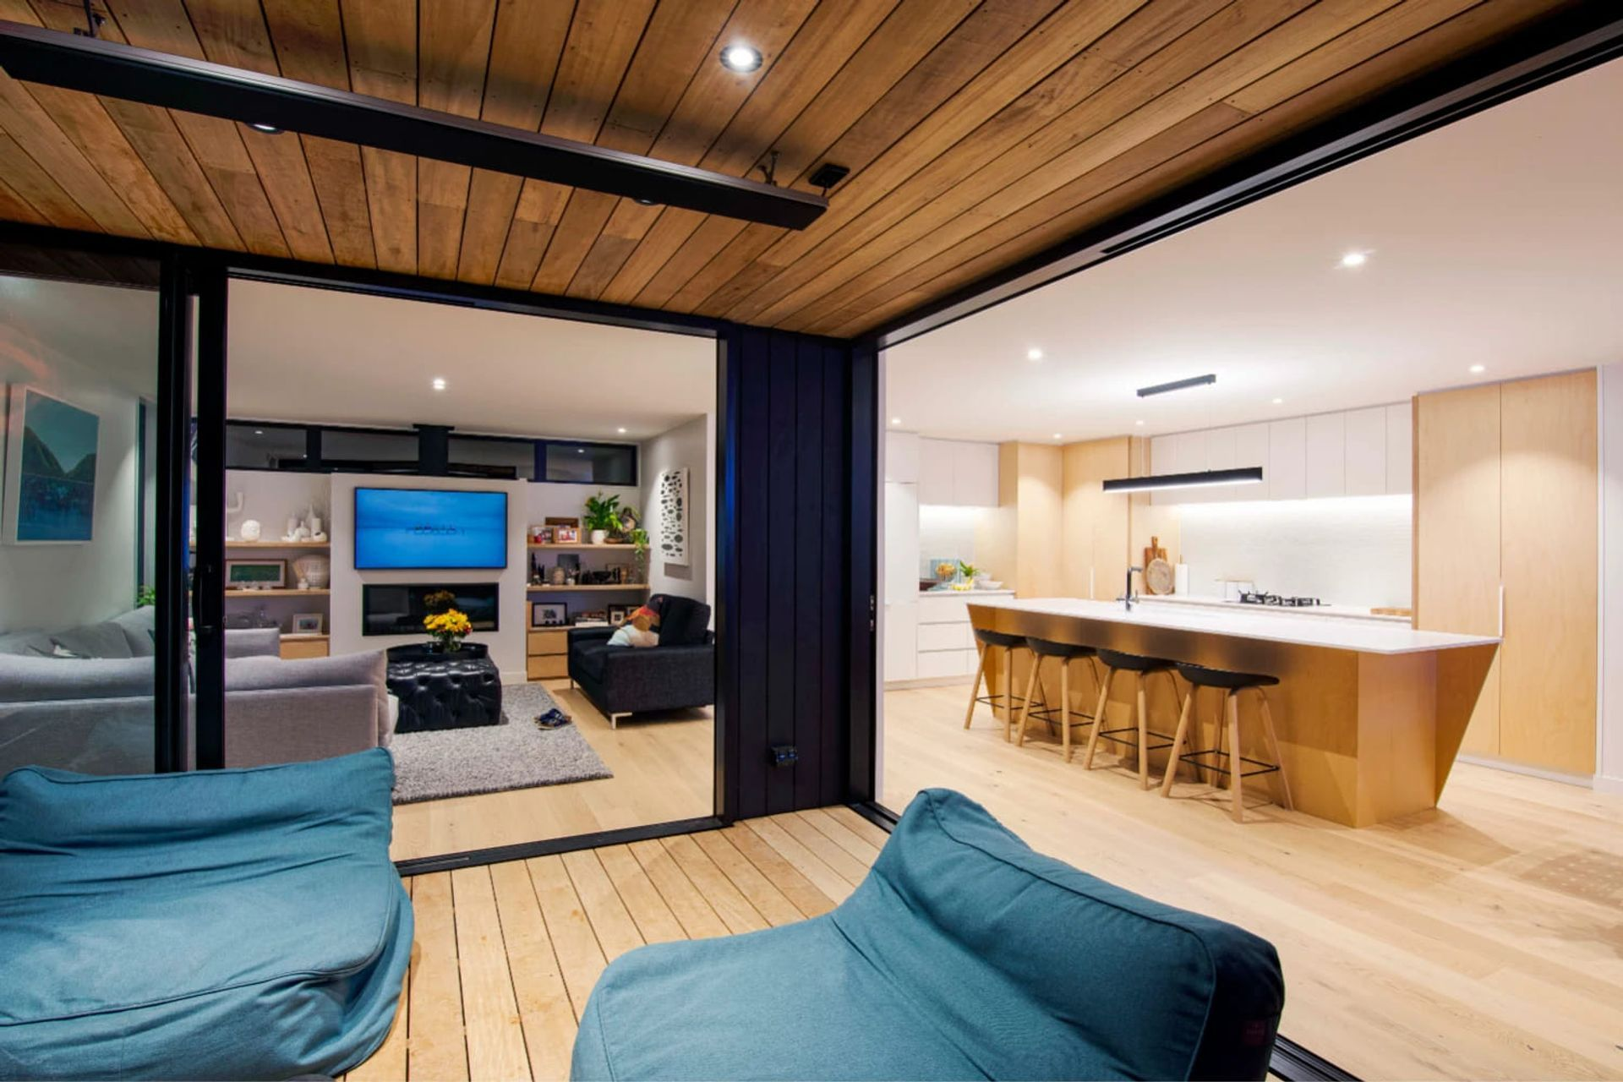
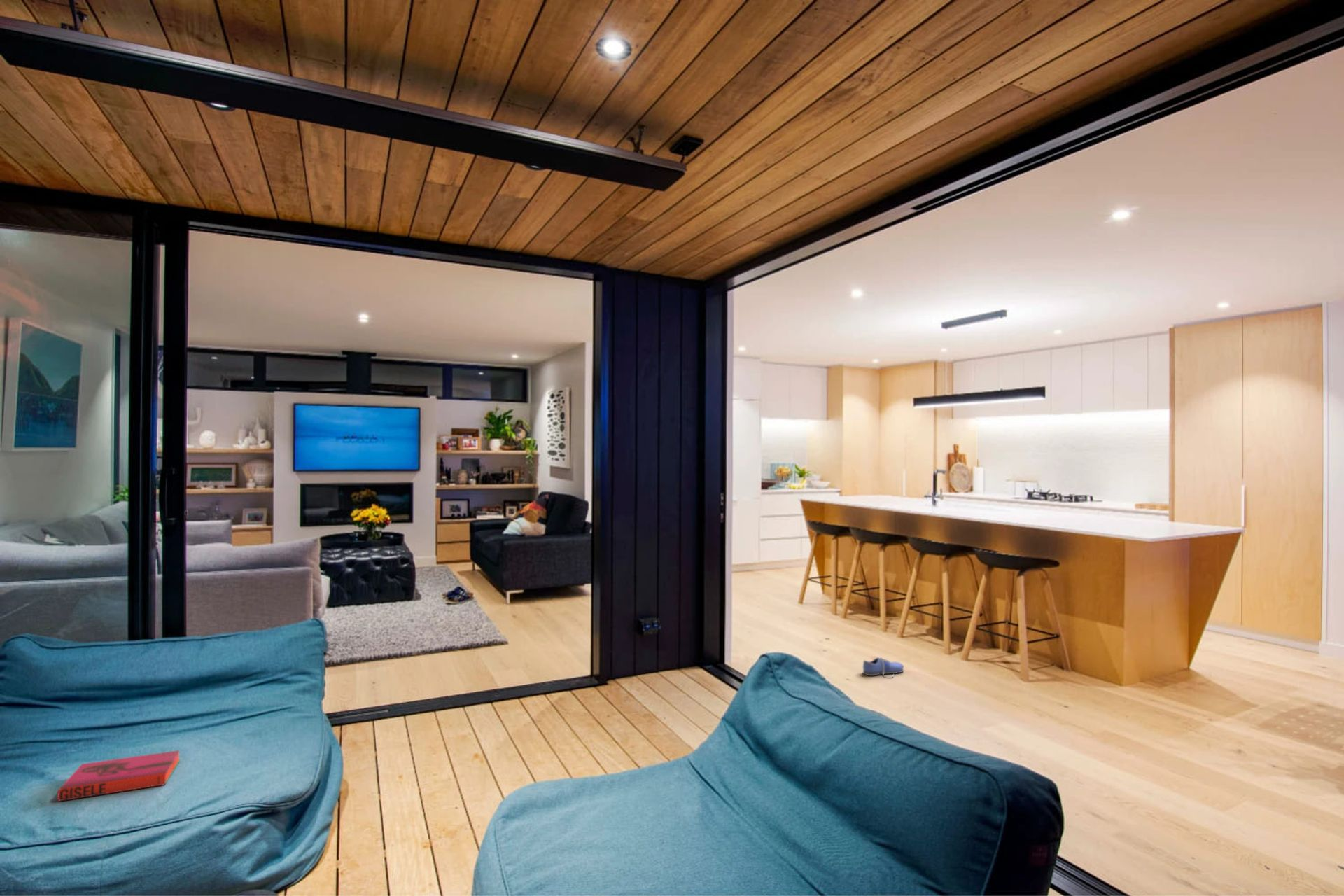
+ hardback book (122, 774)
+ shoe (883, 664)
